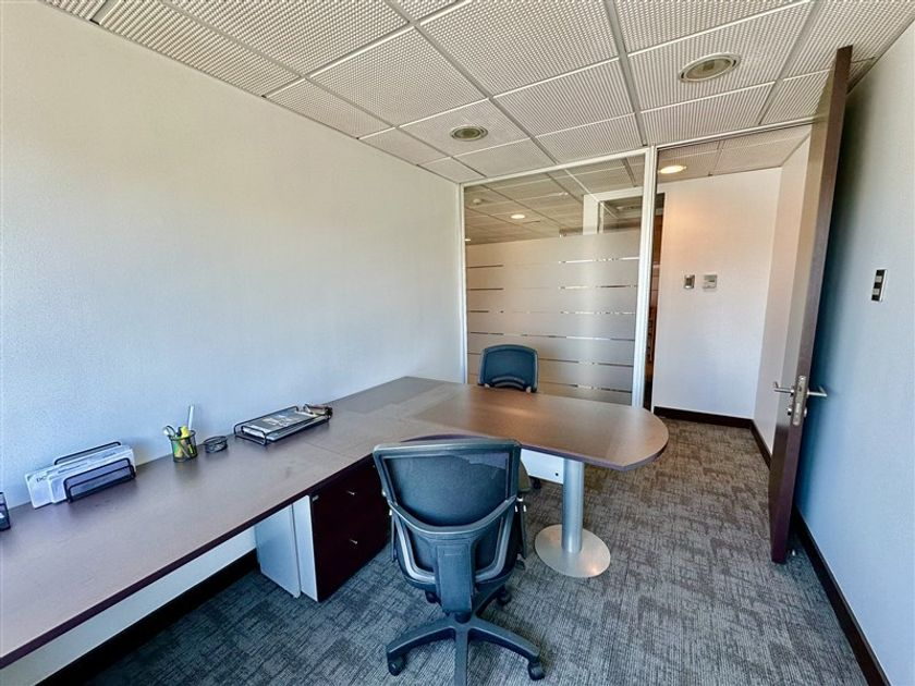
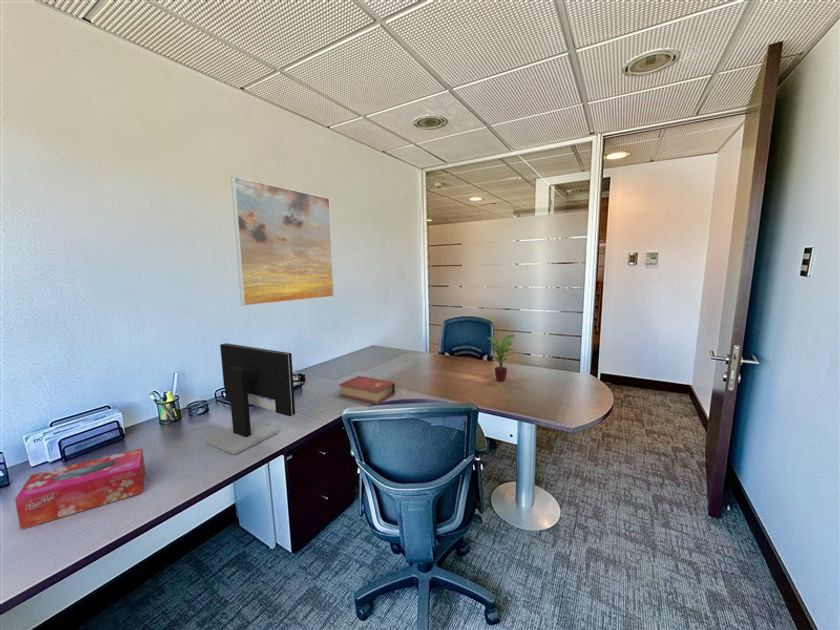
+ book (367, 388)
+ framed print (290, 245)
+ tissue box (88, 483)
+ potted plant (503, 359)
+ computer monitor (238, 395)
